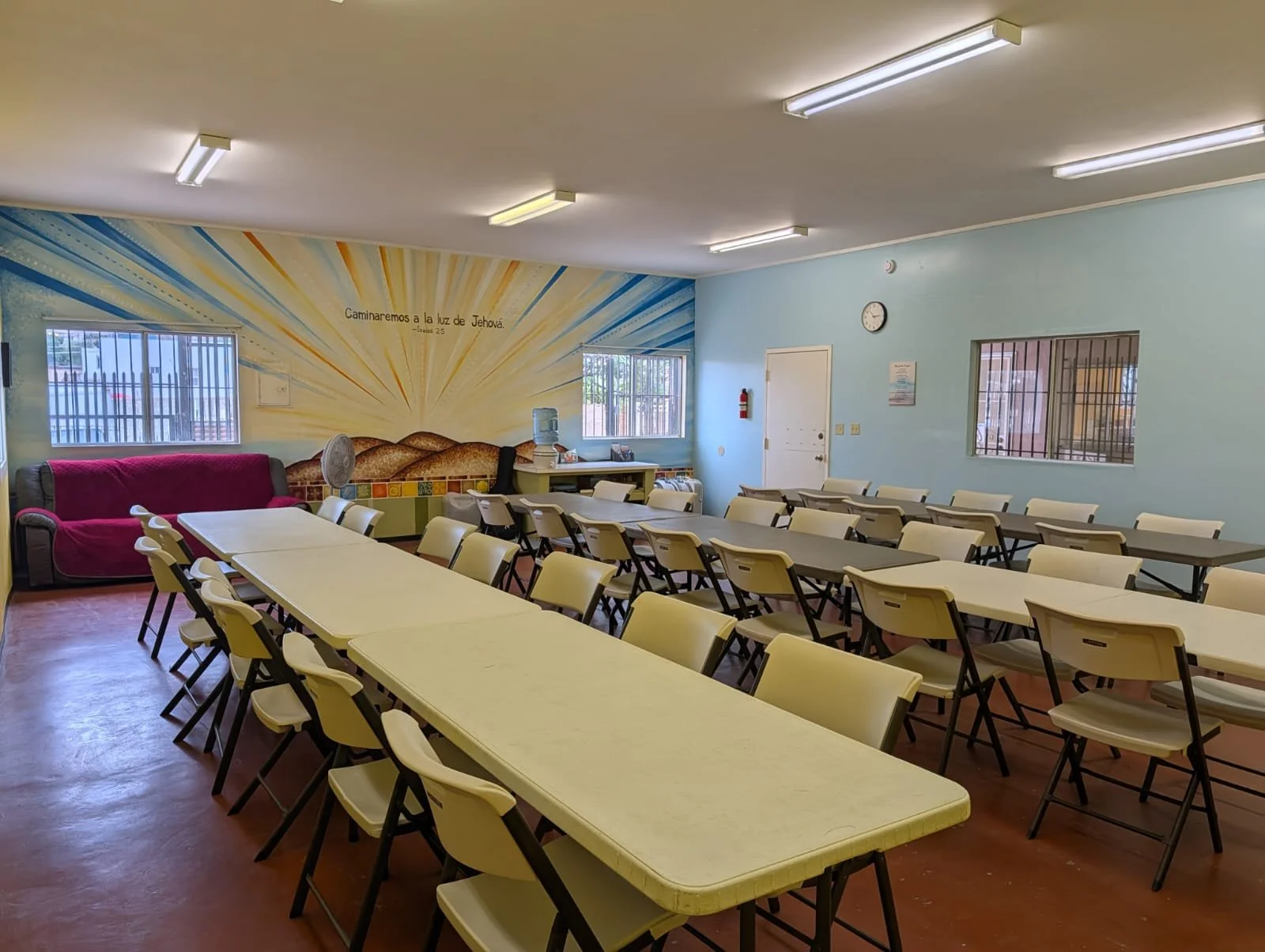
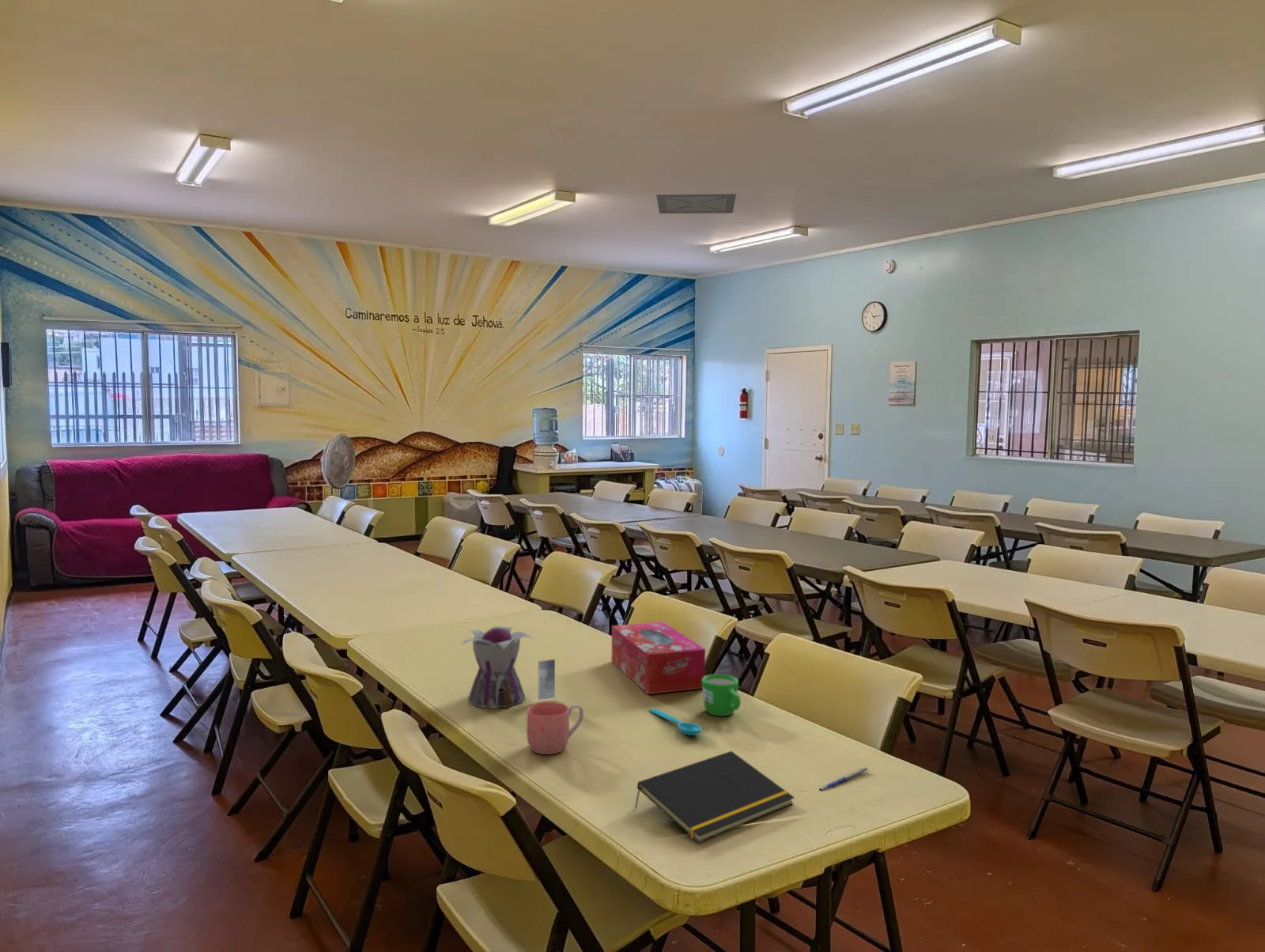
+ mug (555, 727)
+ spoon (674, 720)
+ teapot (504, 663)
+ pen (844, 778)
+ tissue box (655, 655)
+ mug (723, 698)
+ notepad (716, 792)
+ ceiling vent (696, 204)
